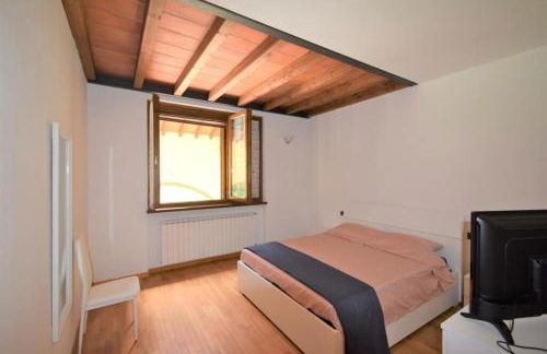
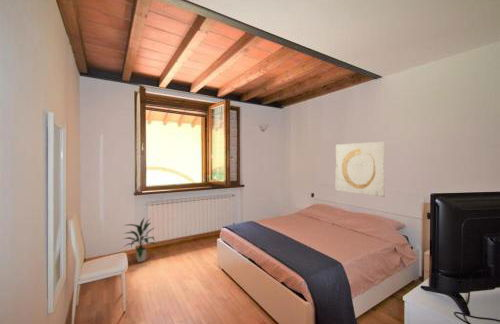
+ wall art (358, 168)
+ indoor plant (139, 239)
